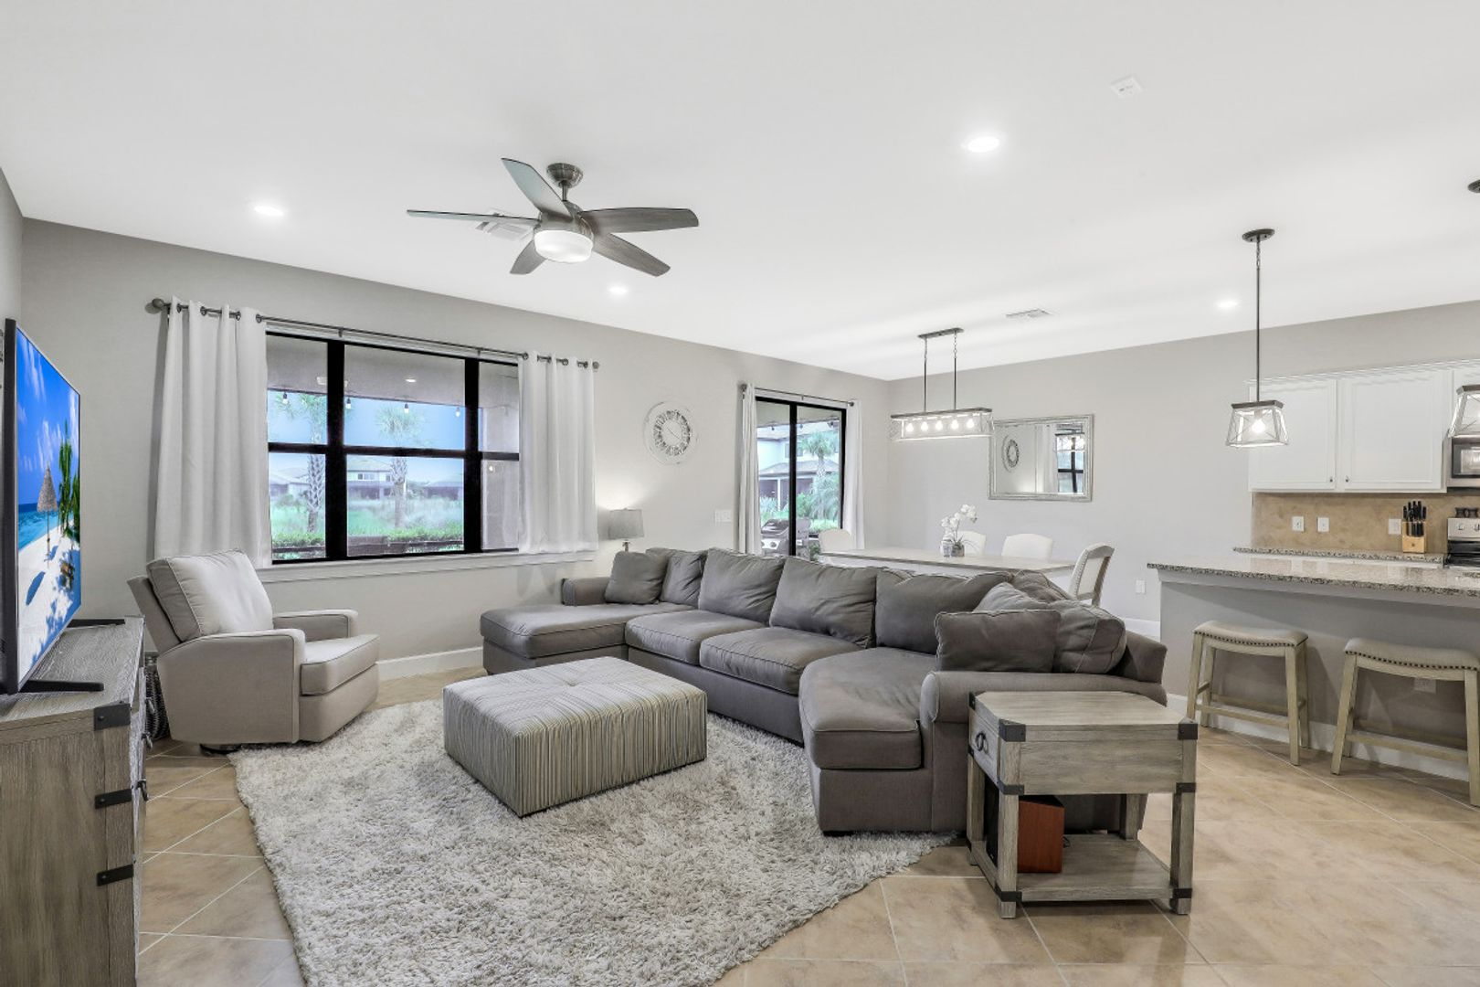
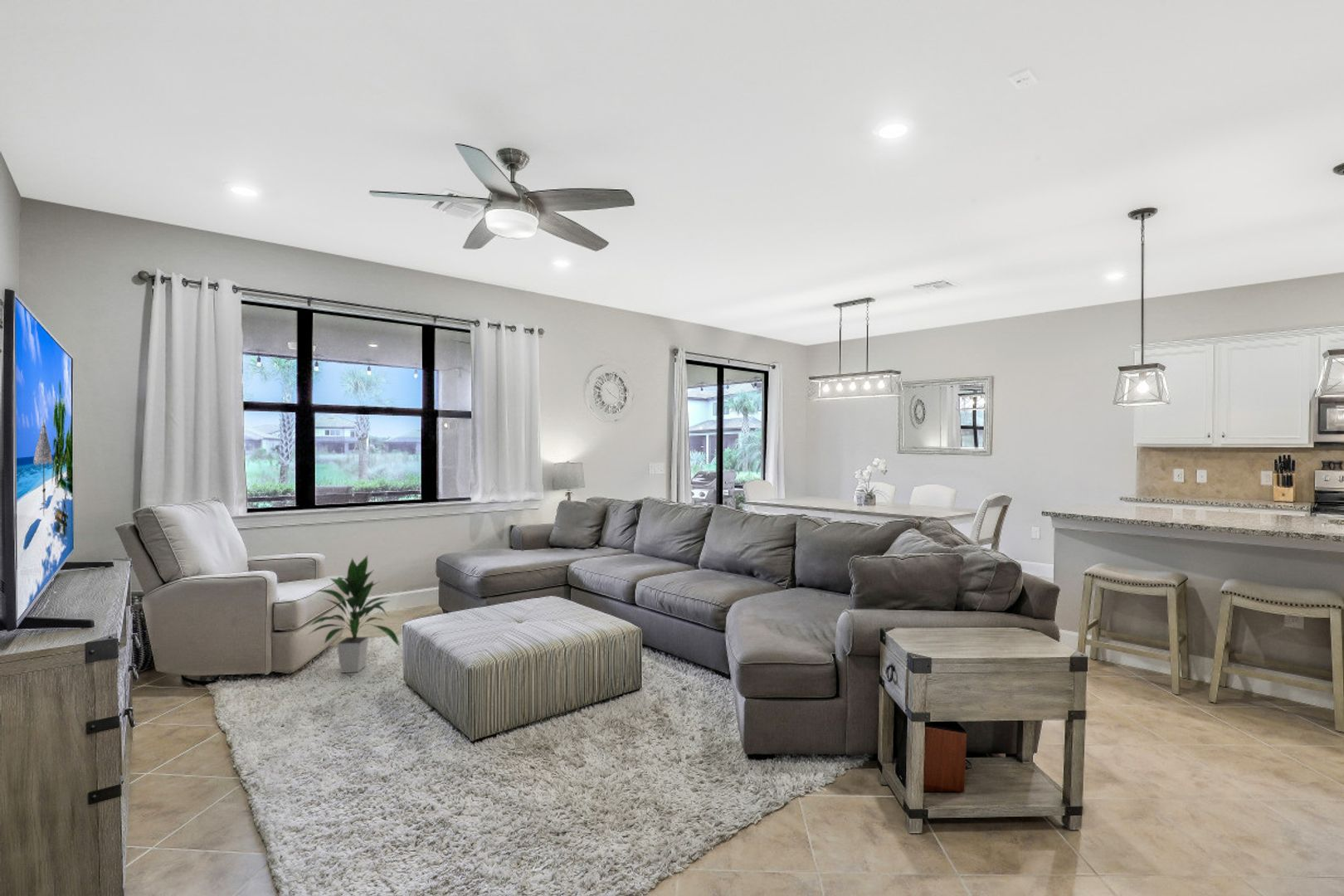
+ indoor plant (356, 615)
